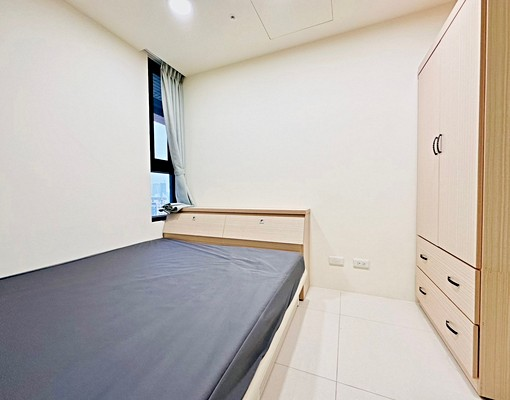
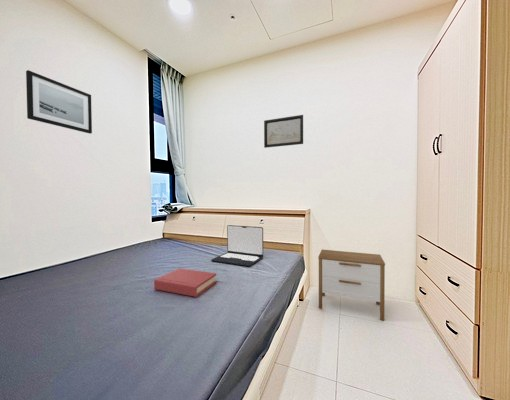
+ hardback book (186, 281)
+ wall art (283, 131)
+ laptop (237, 243)
+ wall art (62, 105)
+ nightstand (349, 281)
